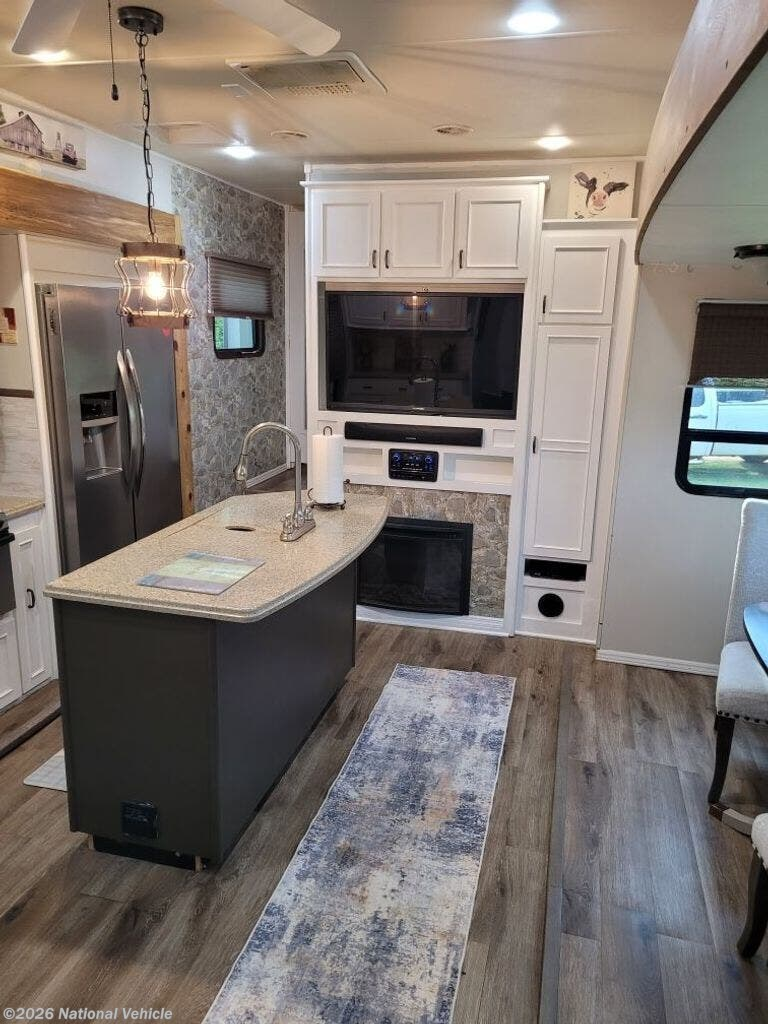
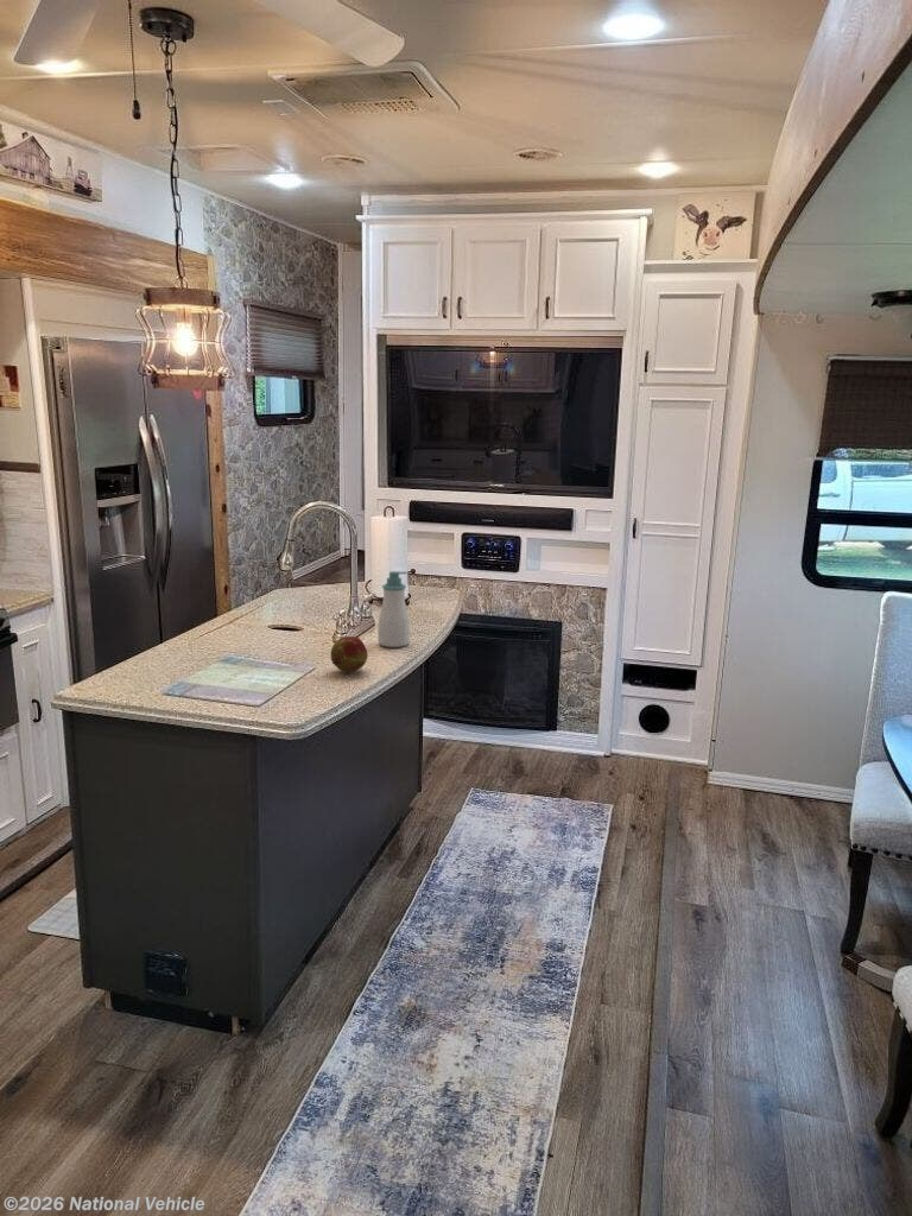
+ soap bottle (393, 608)
+ fruit (347, 654)
